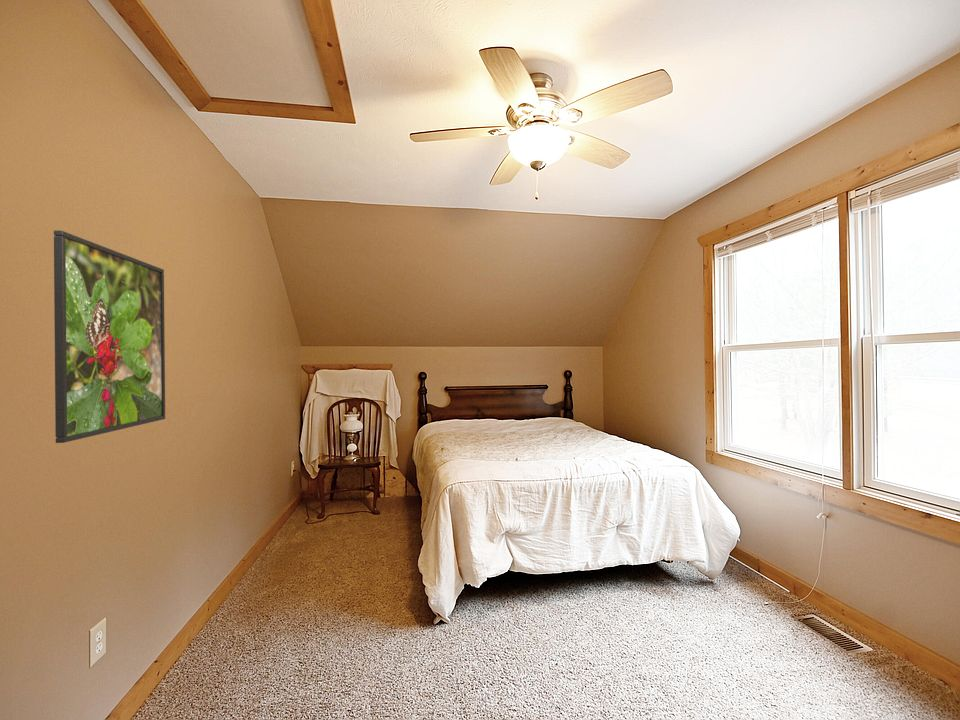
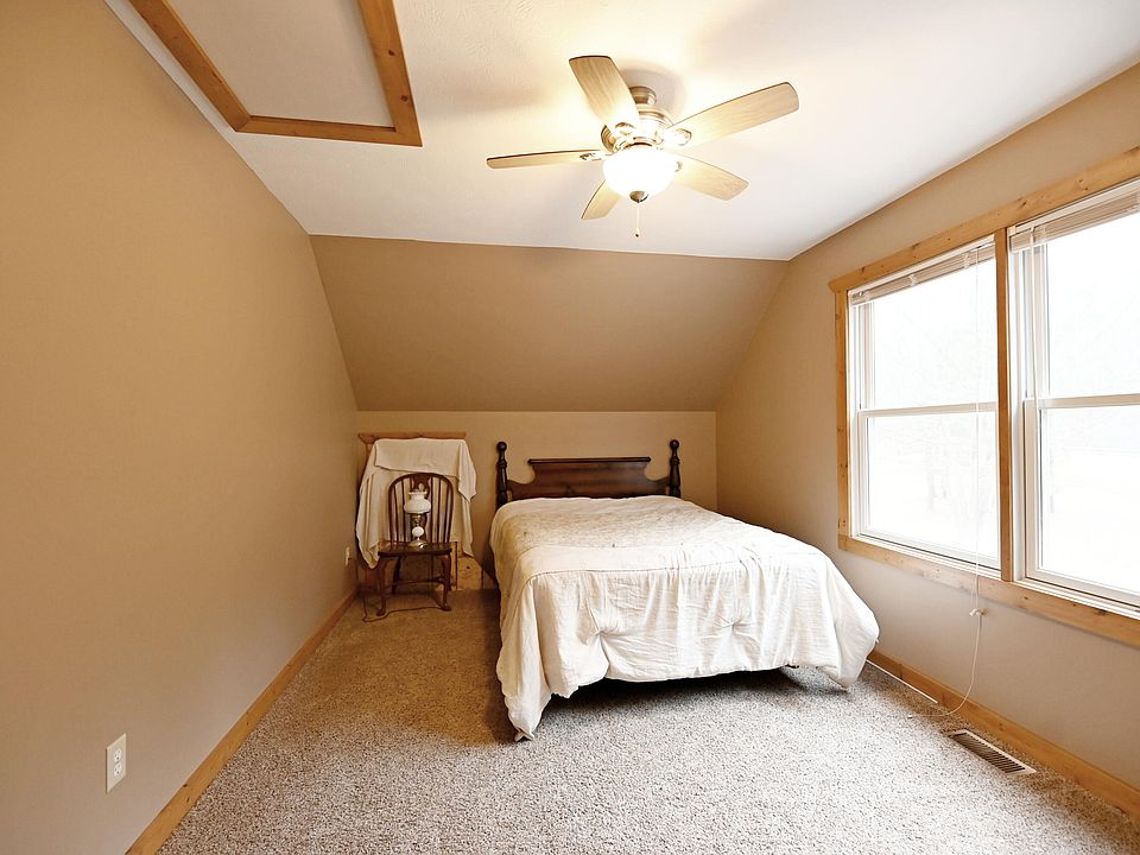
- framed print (119, 341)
